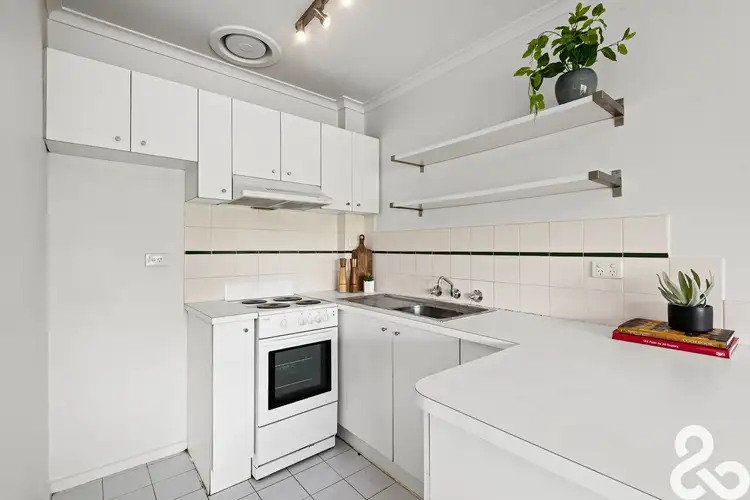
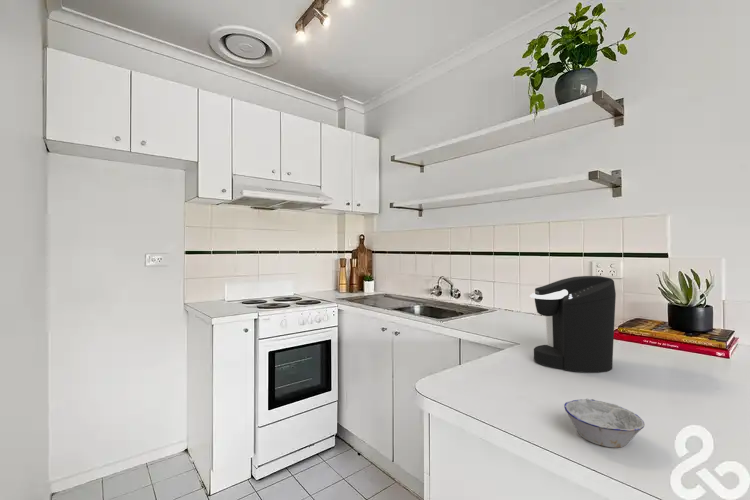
+ bowl (601, 423)
+ coffee maker (569, 319)
